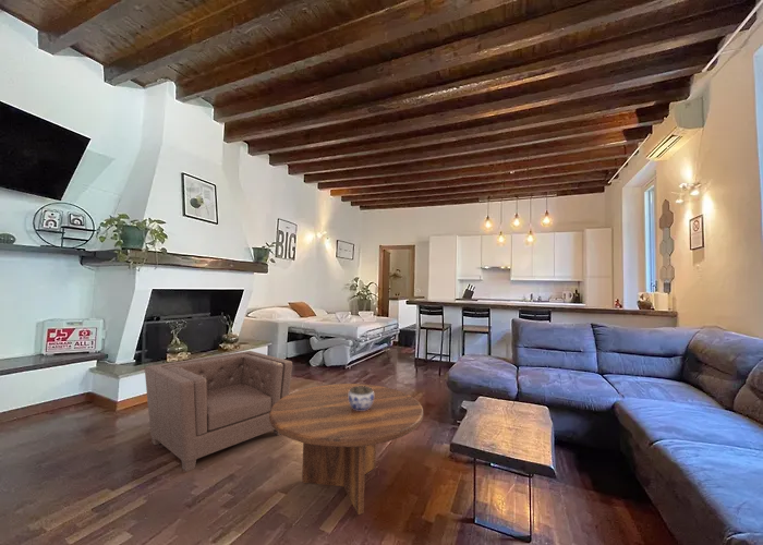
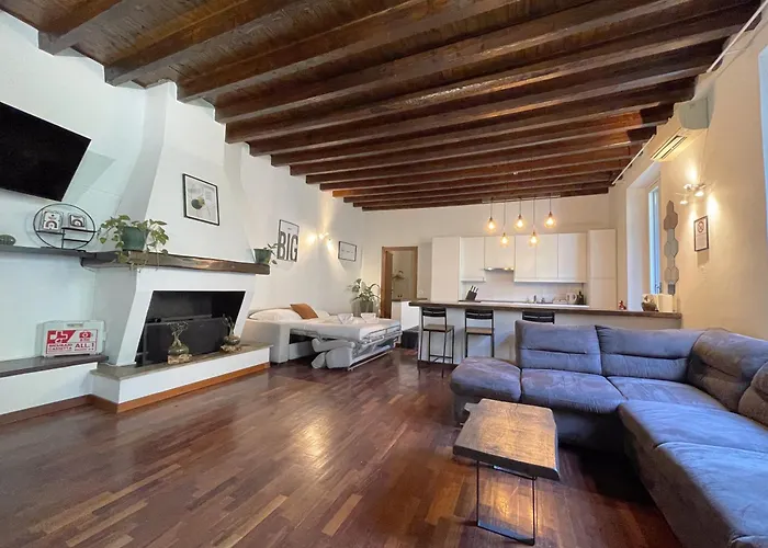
- jar (361, 398)
- armchair (220, 399)
- coffee table (347, 445)
